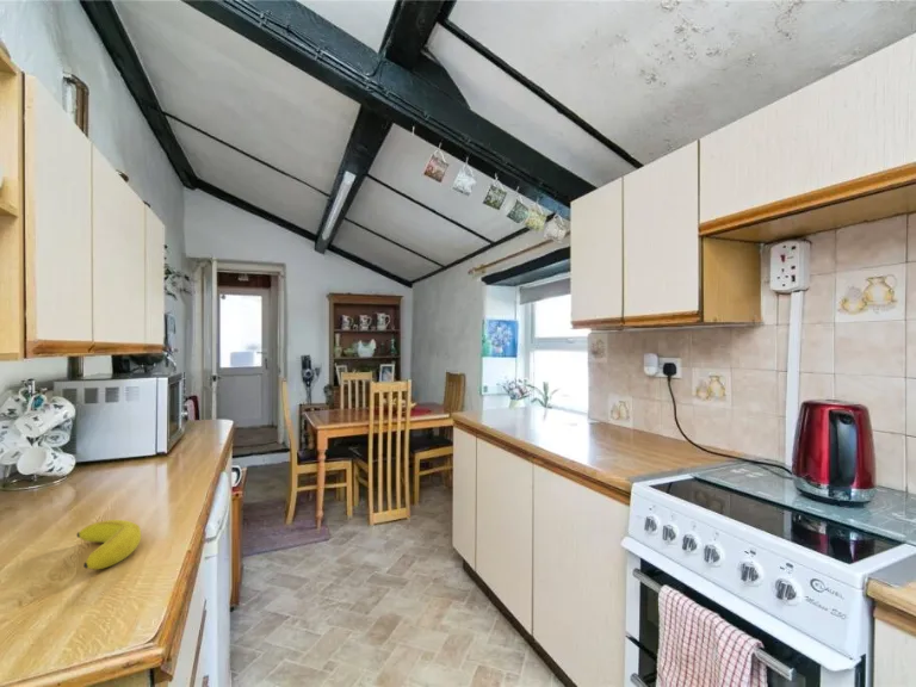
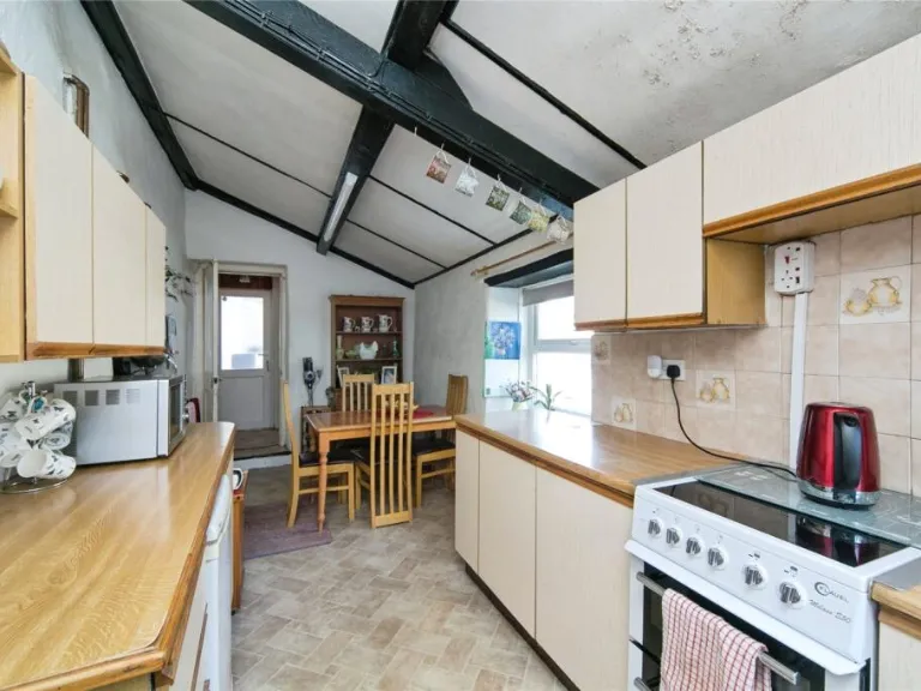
- fruit (111, 539)
